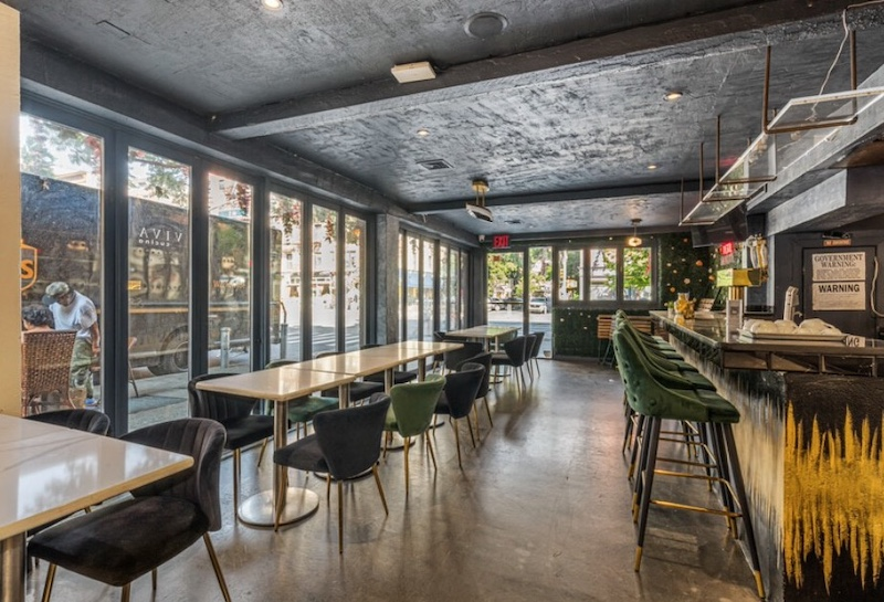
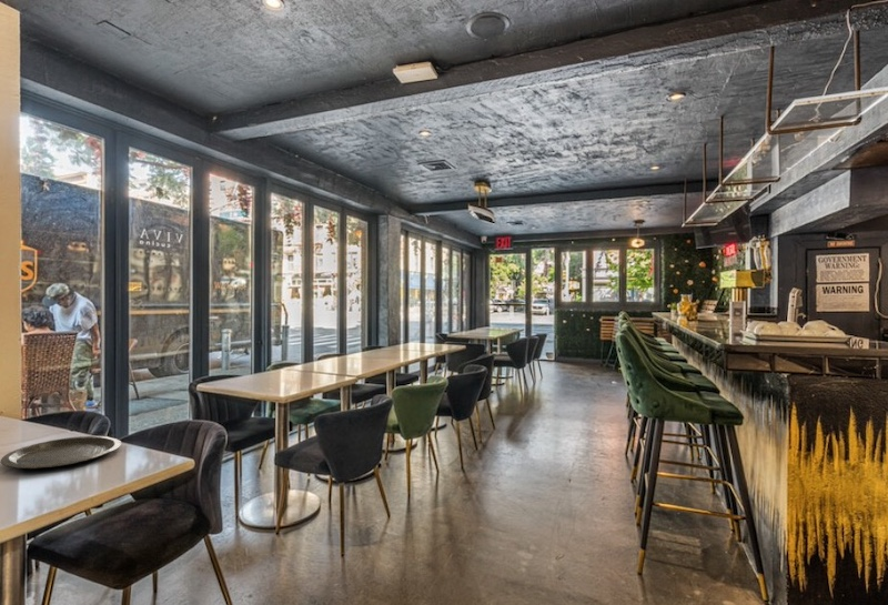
+ plate (64, 452)
